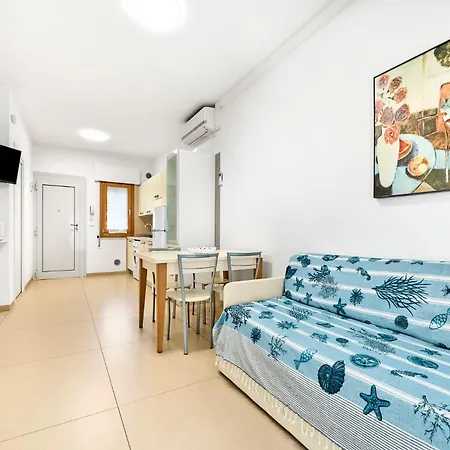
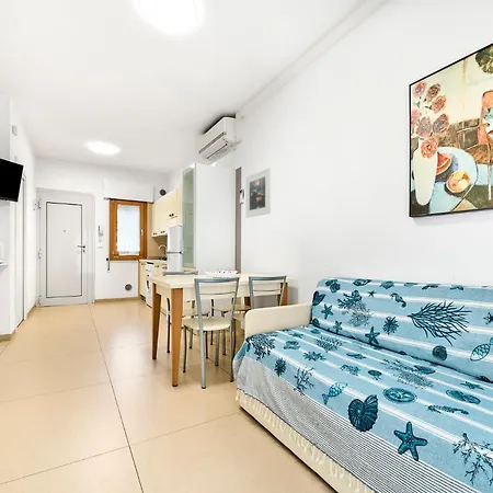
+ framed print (257, 194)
